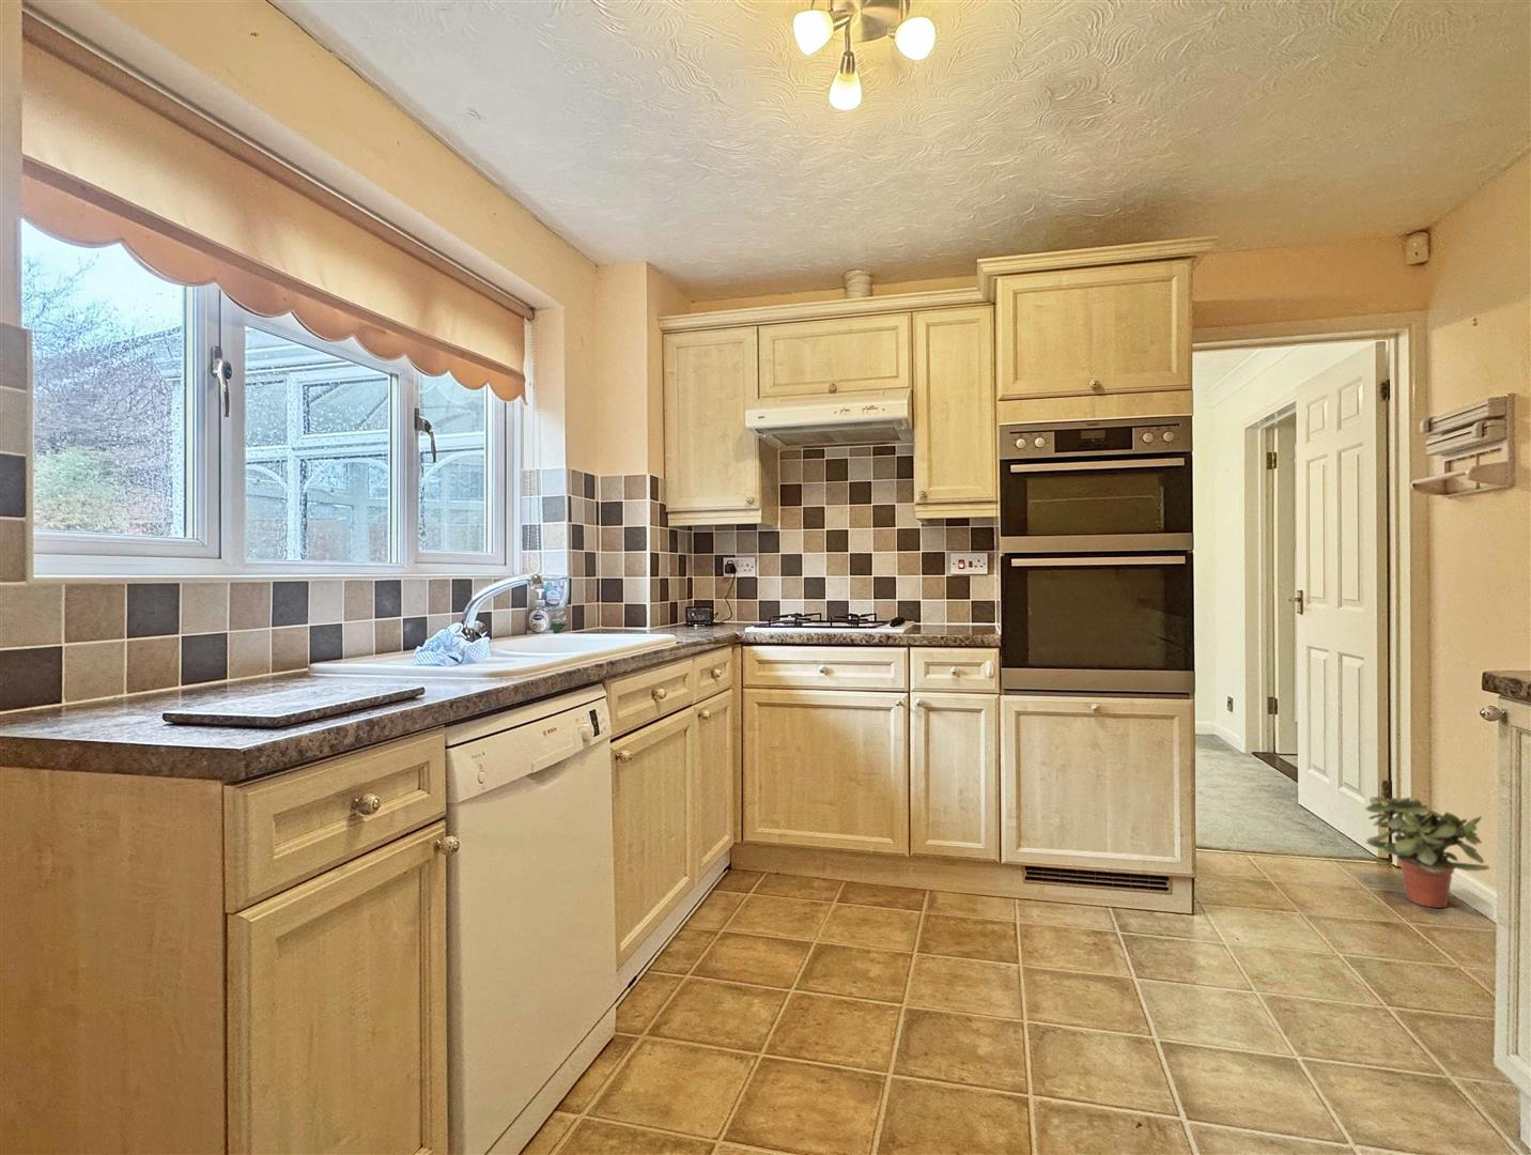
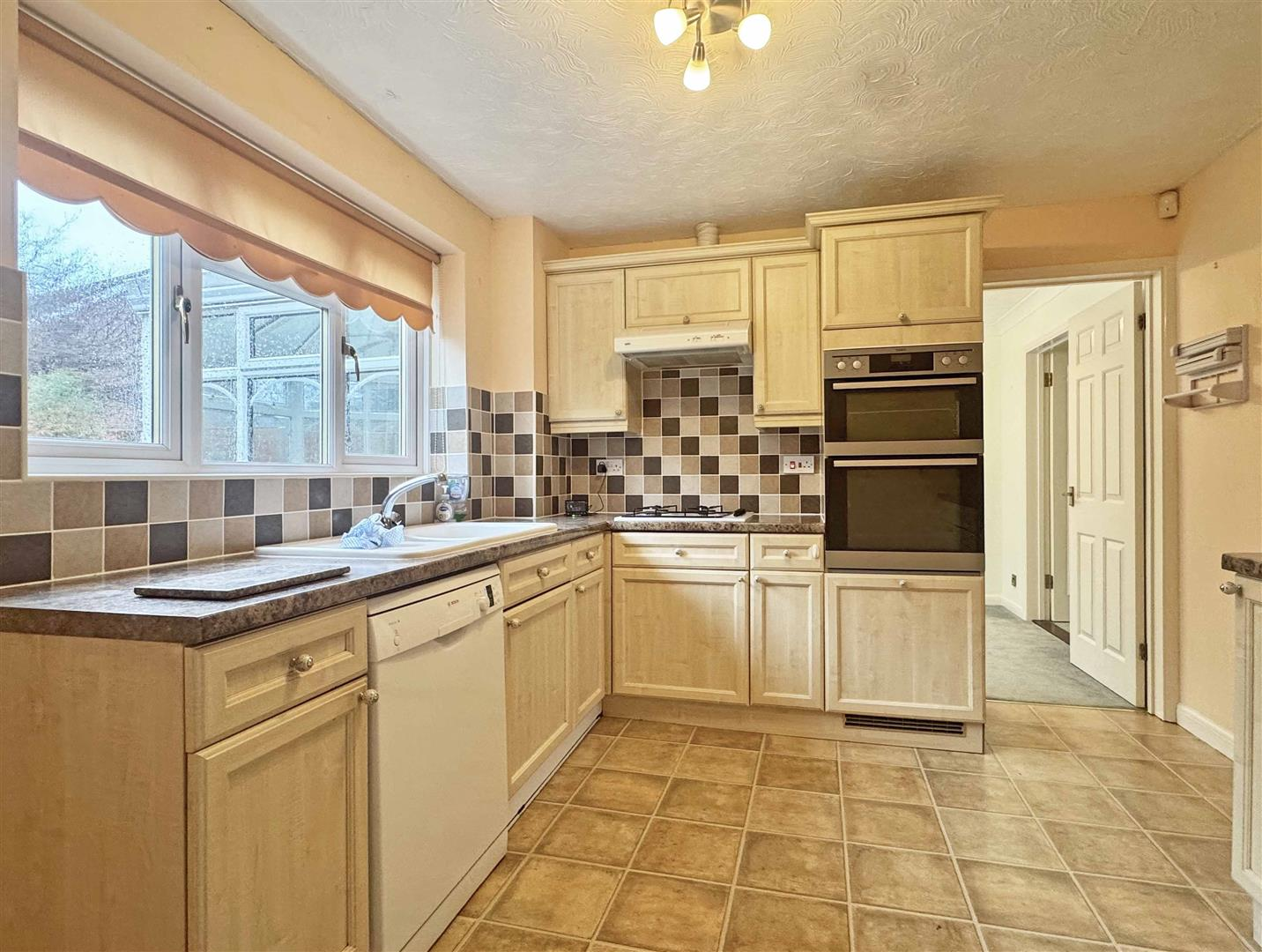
- potted plant (1427, 850)
